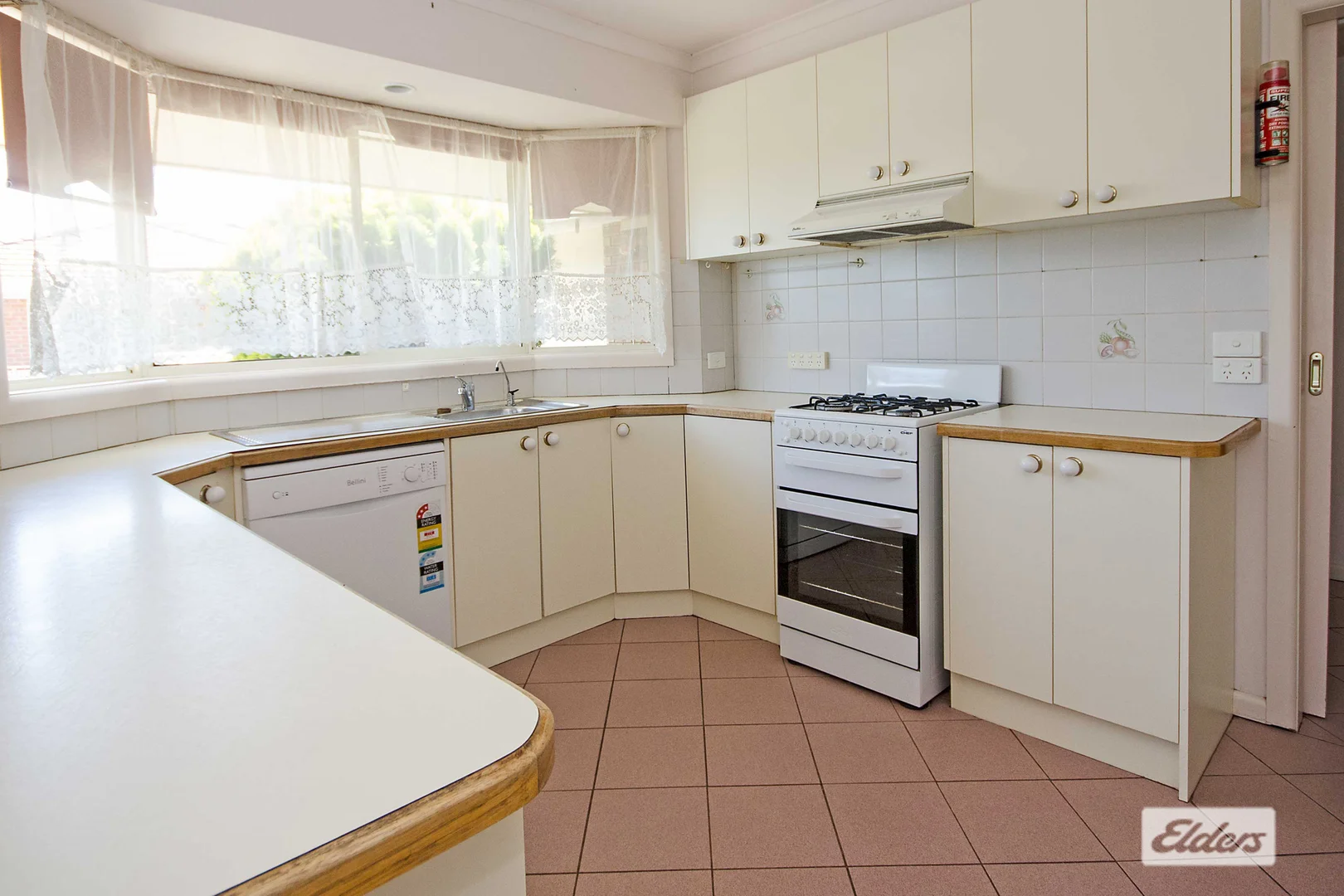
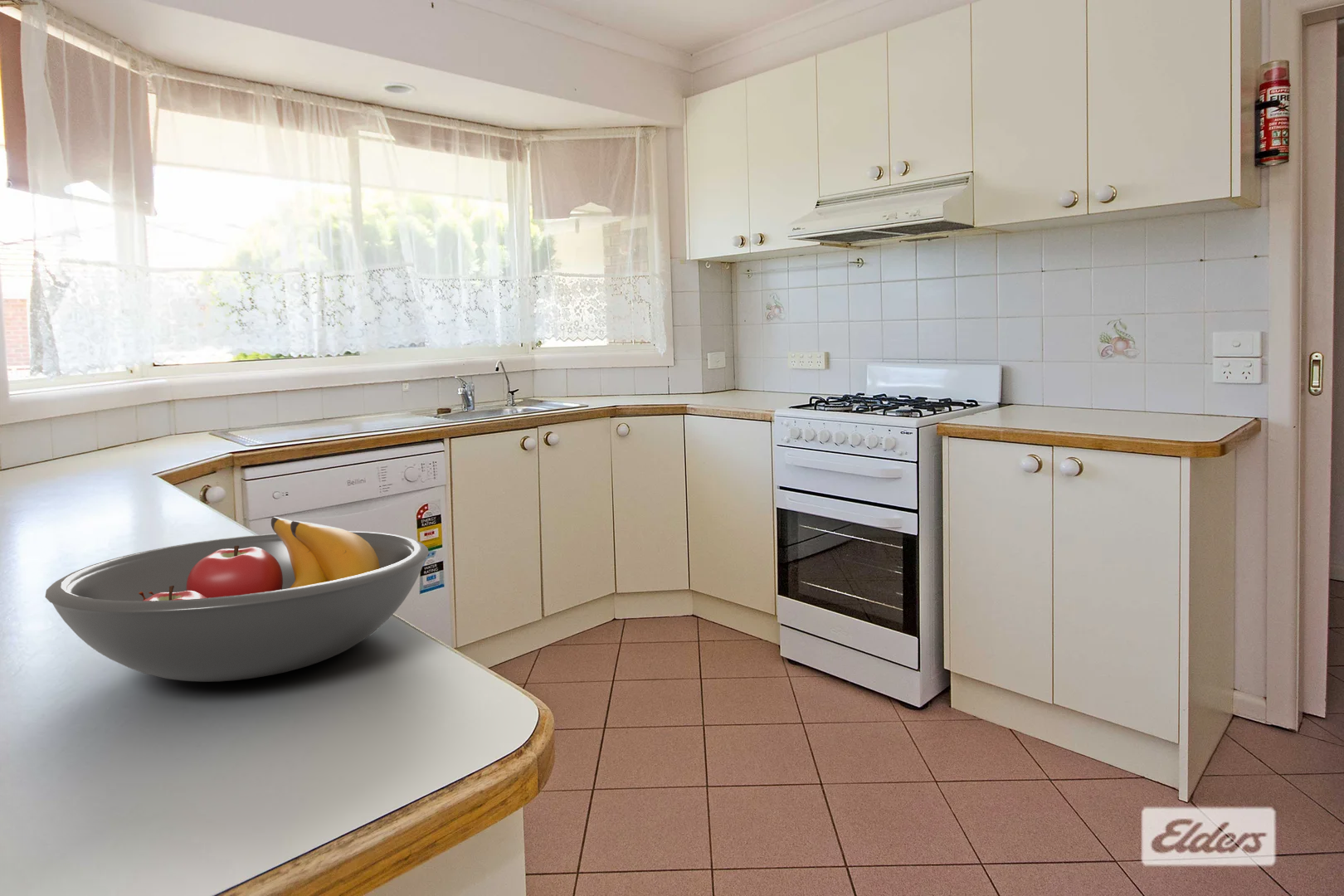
+ fruit bowl (256, 596)
